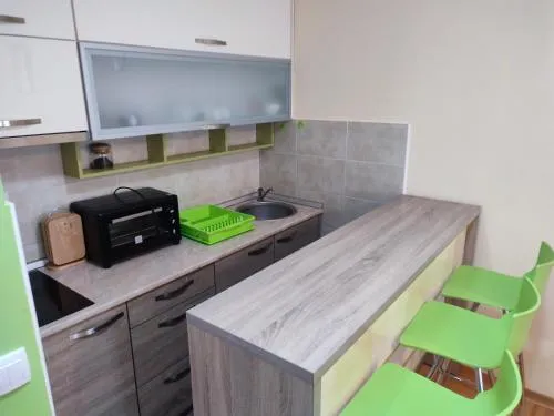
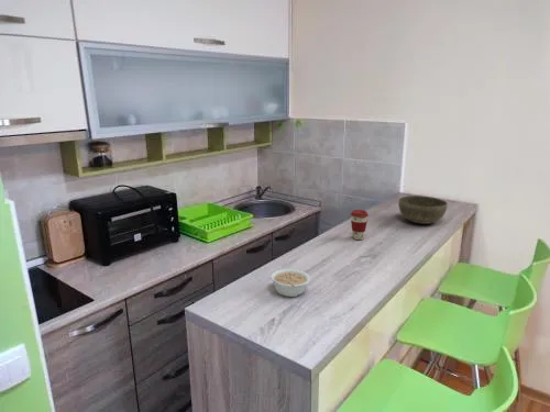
+ legume (290, 282)
+ bowl (421, 211)
+ coffee cup (359, 224)
